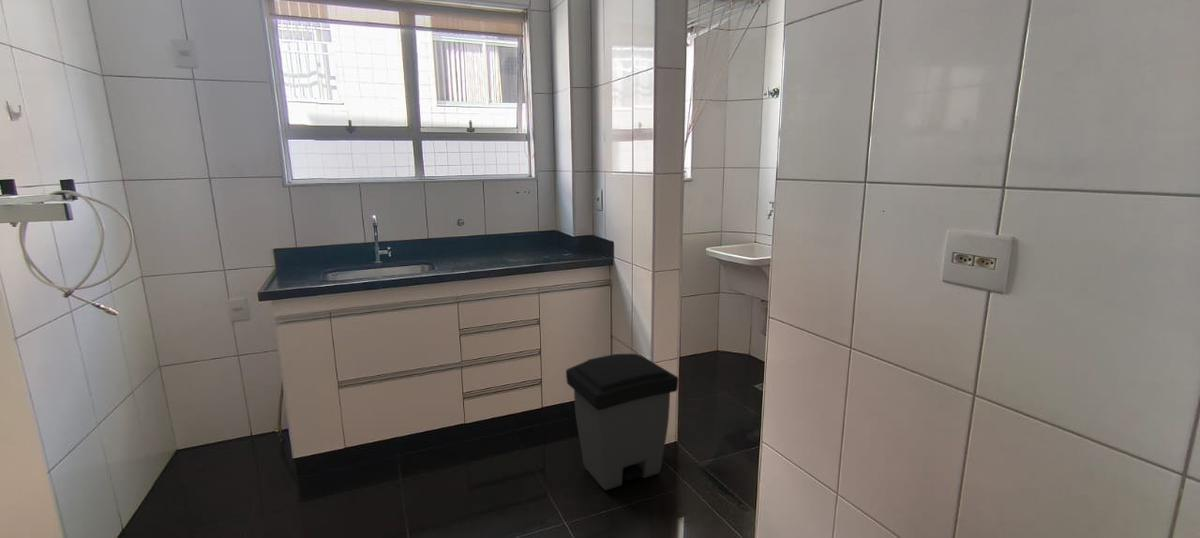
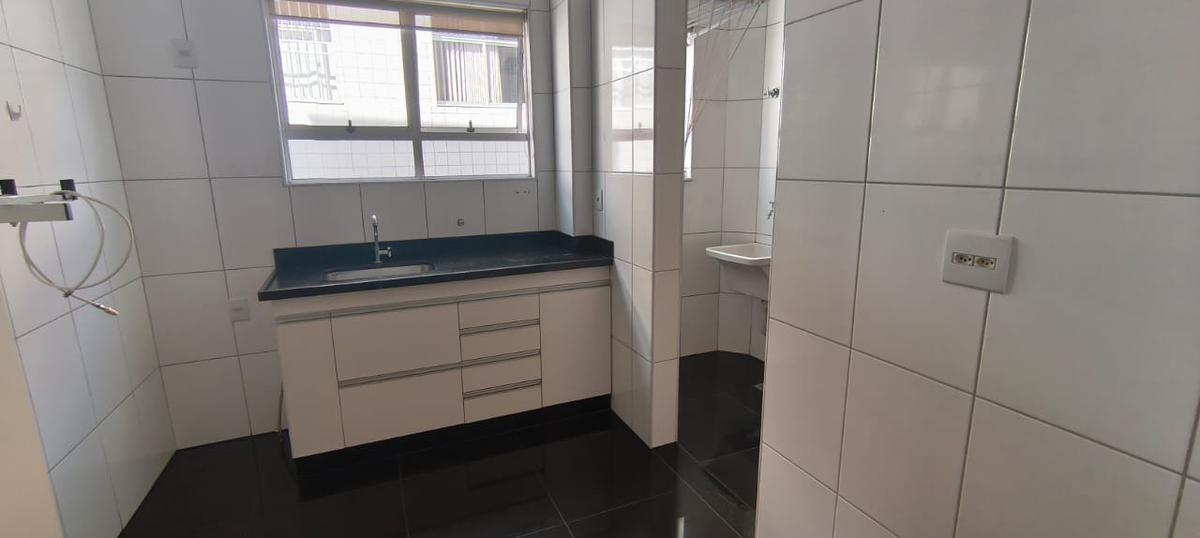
- trash can (619, 418)
